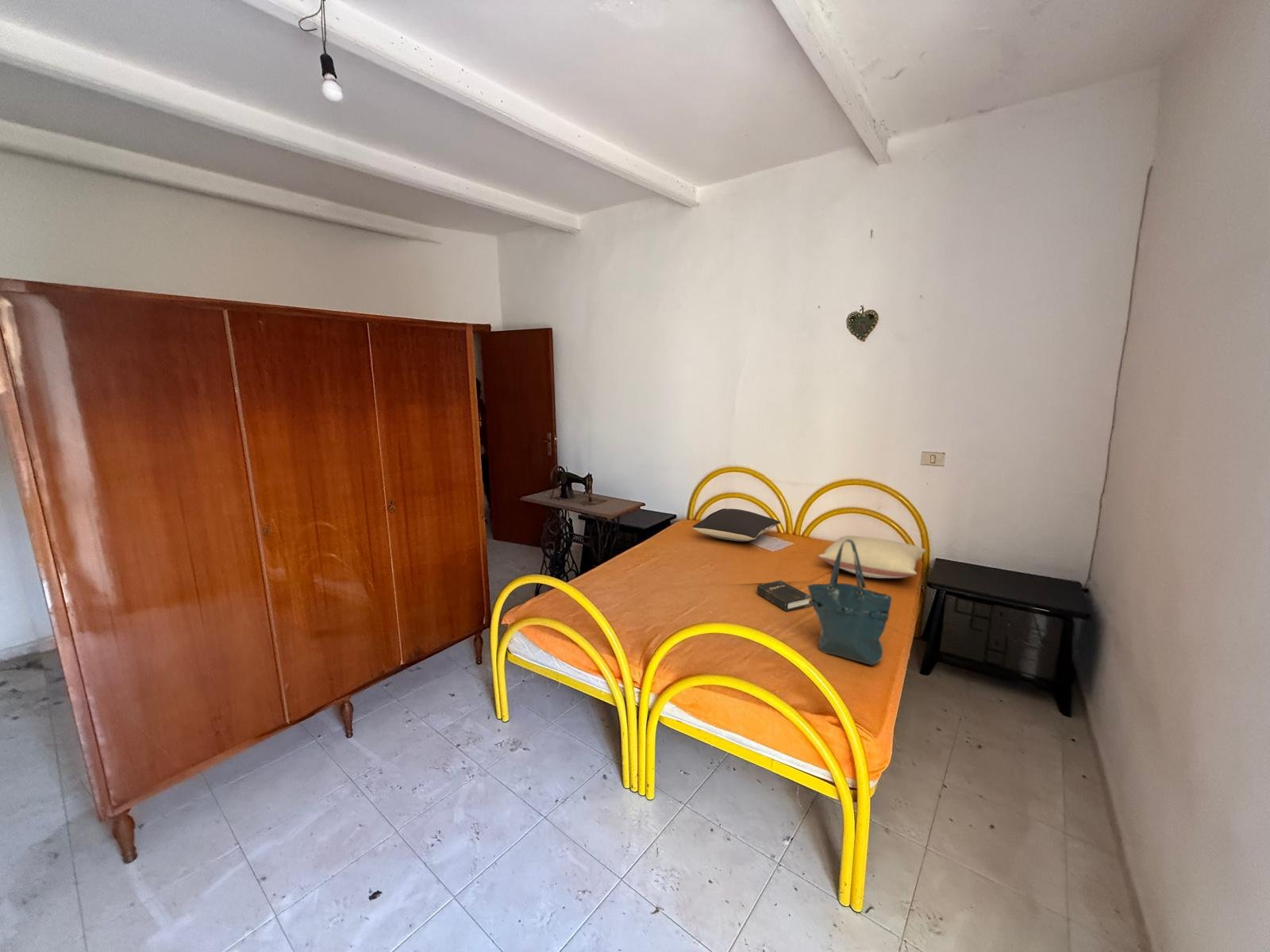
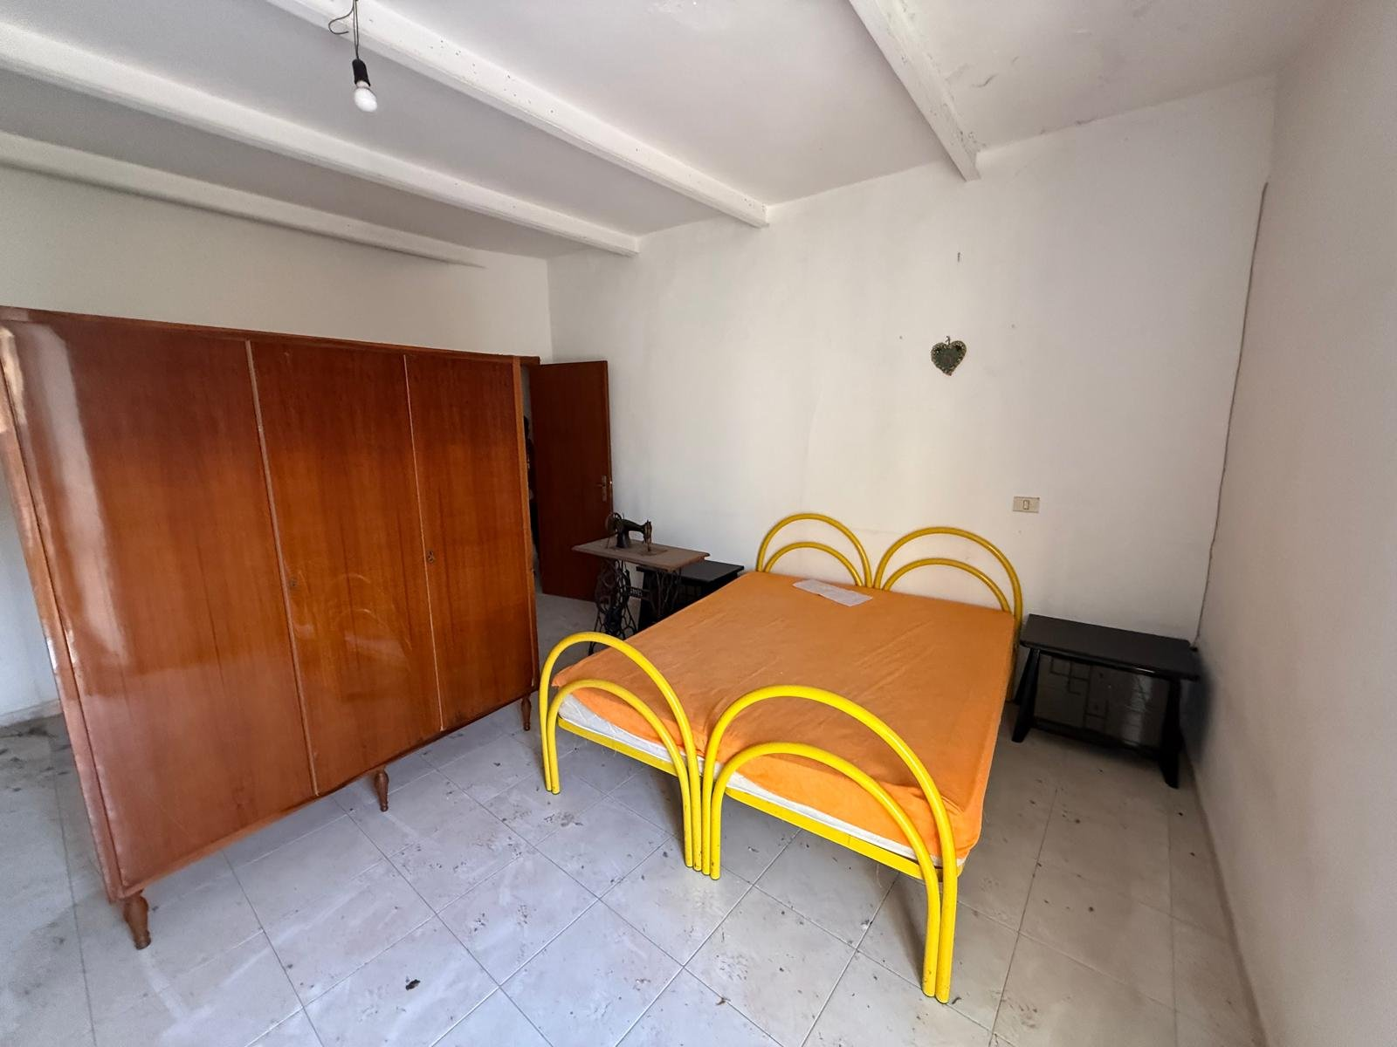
- hardback book (783, 595)
- pillow (737, 524)
- pillow (873, 554)
- tote bag (846, 599)
